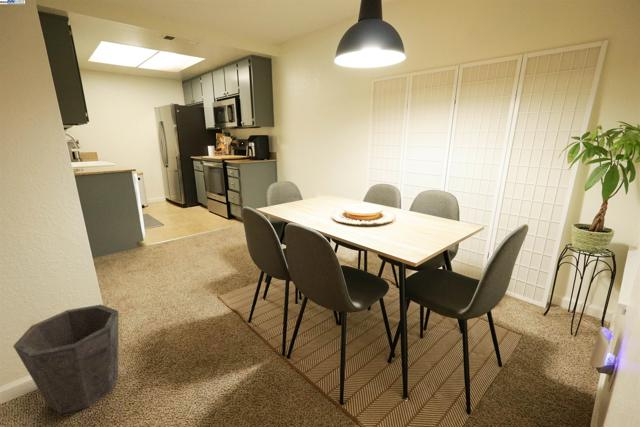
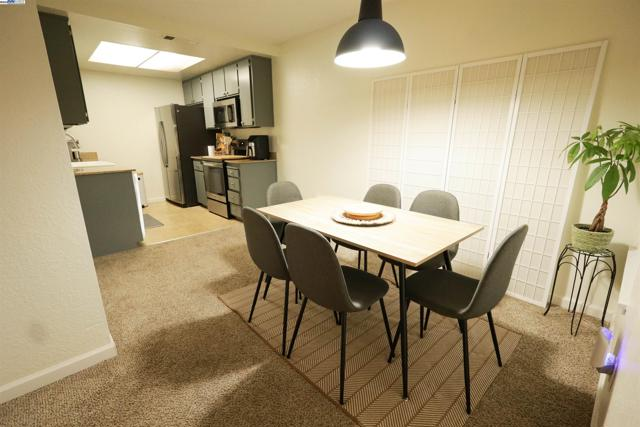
- waste bin (78, 358)
